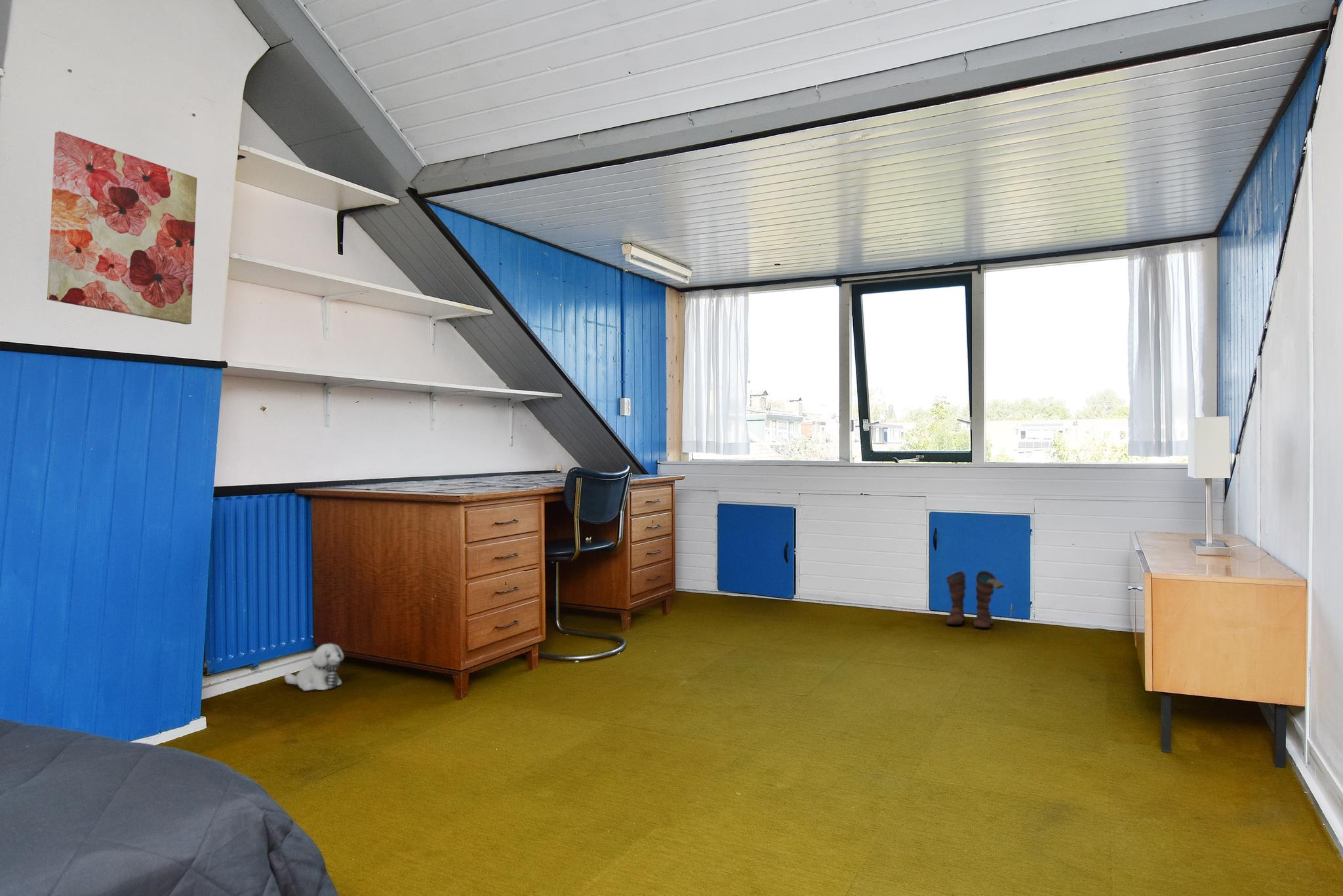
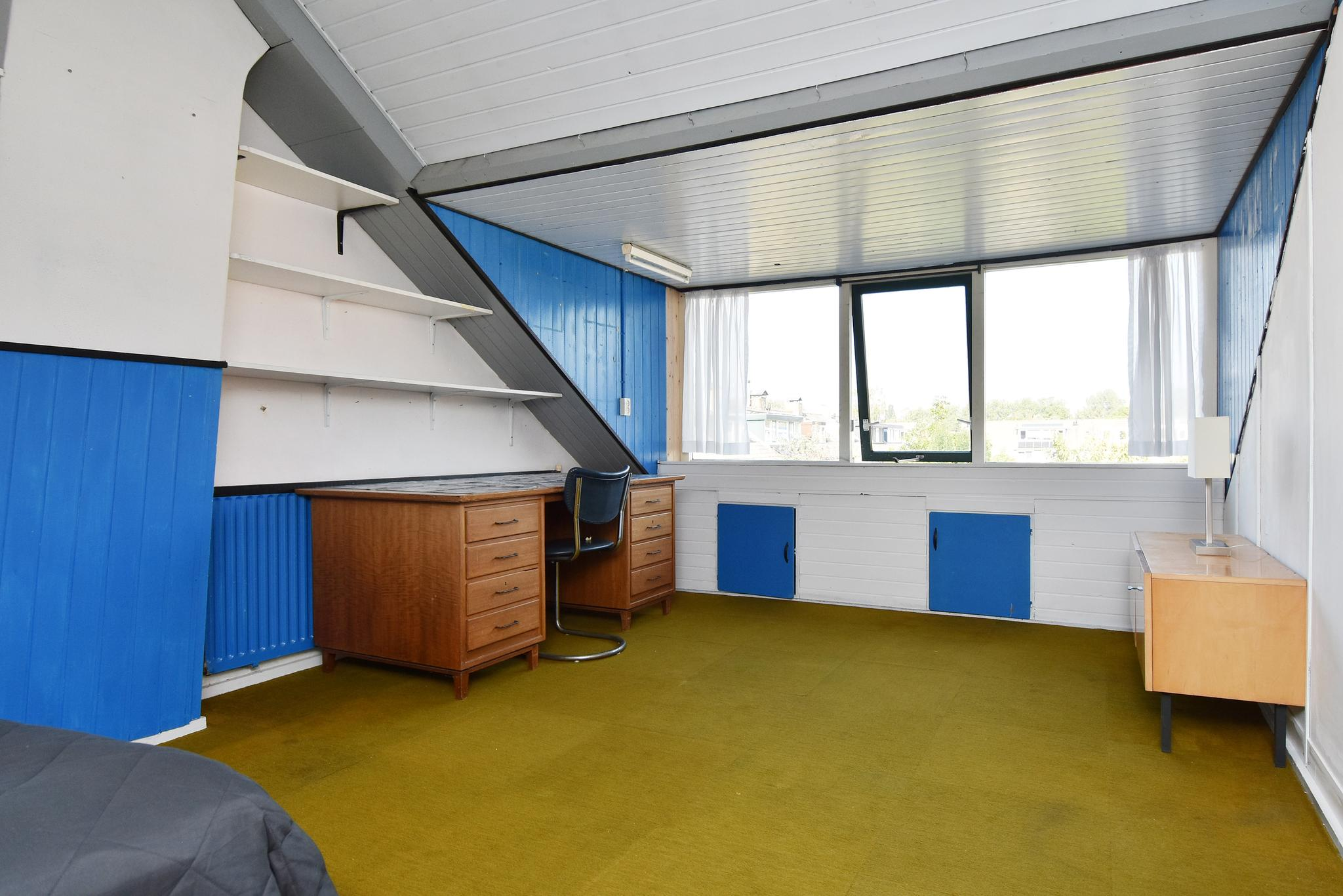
- wall art (127, 234)
- plush toy (315, 663)
- boots (976, 597)
